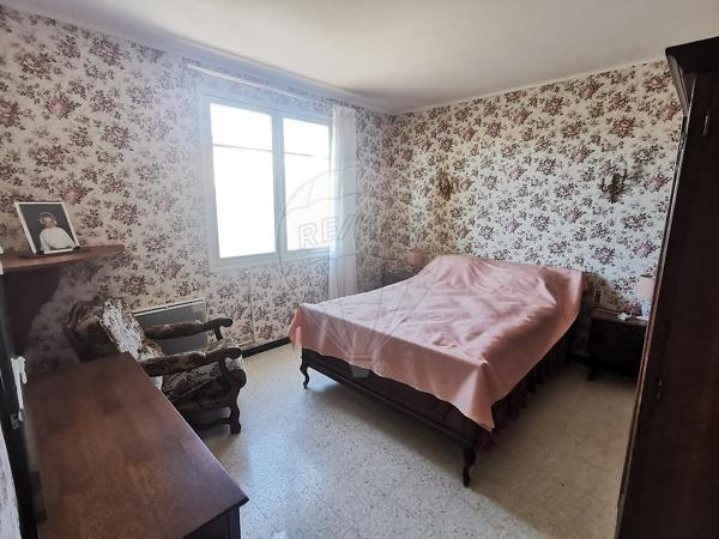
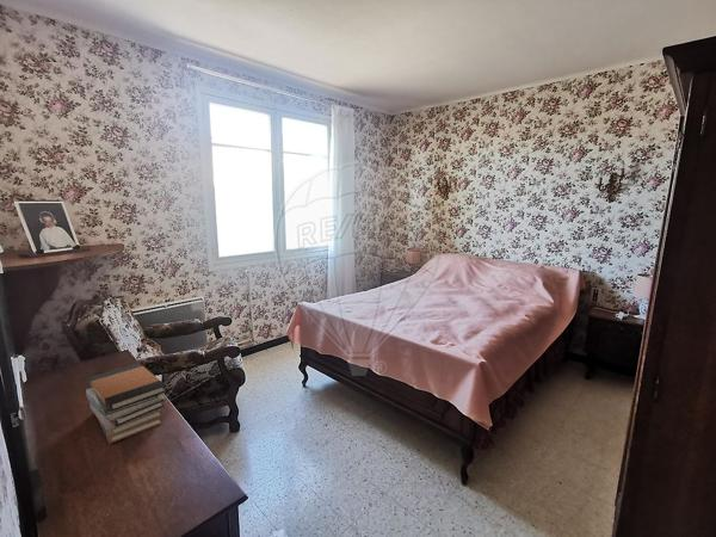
+ book stack (125, 399)
